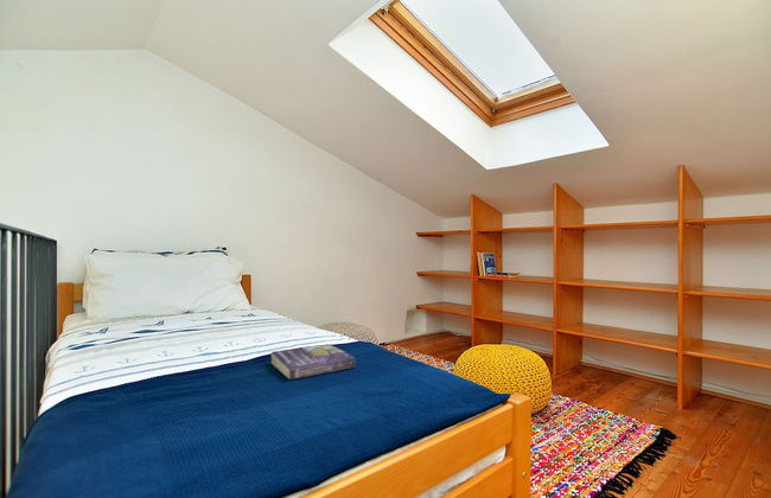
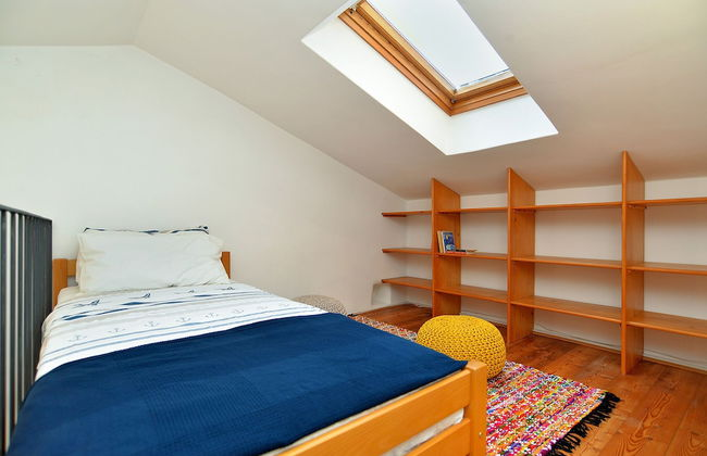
- book (313, 358)
